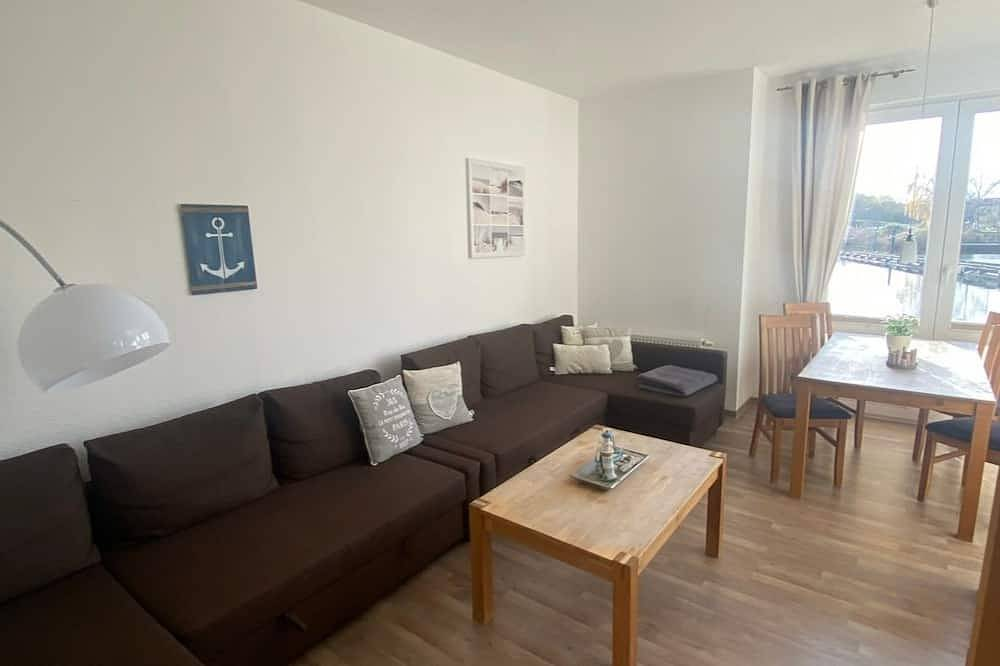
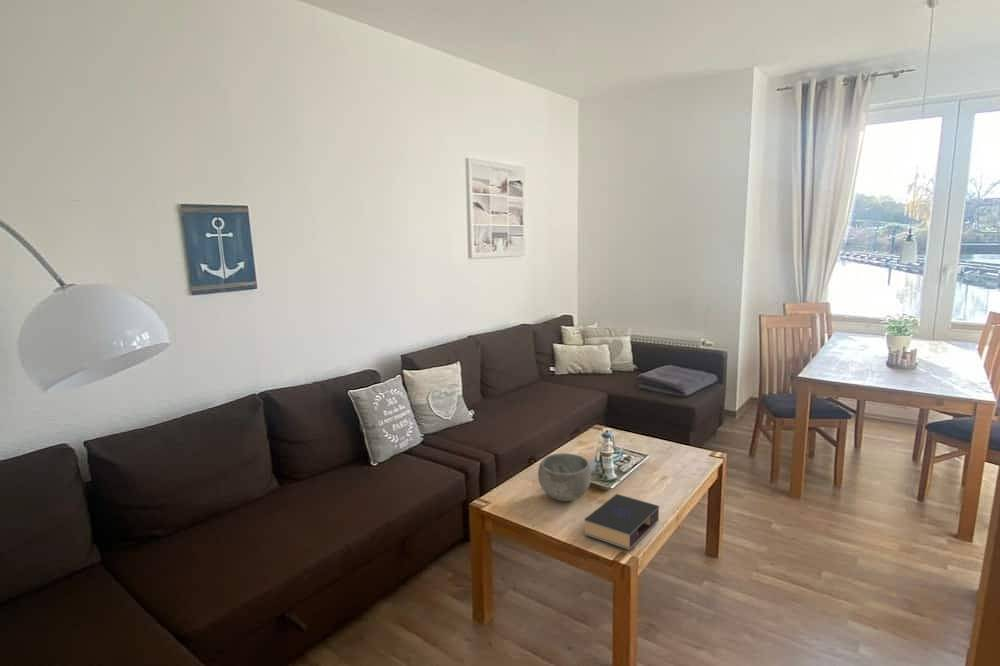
+ book (622, 520)
+ bowl (564, 479)
